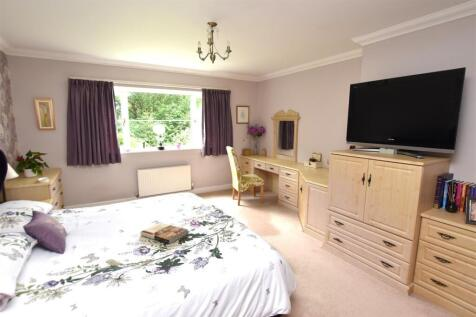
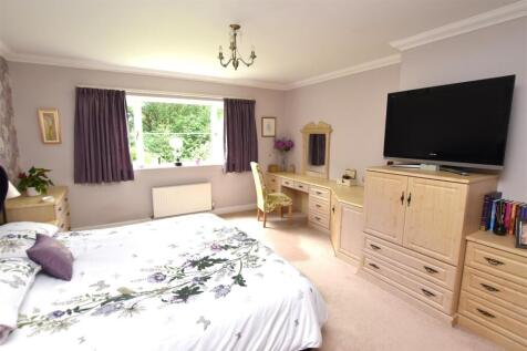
- book (164, 232)
